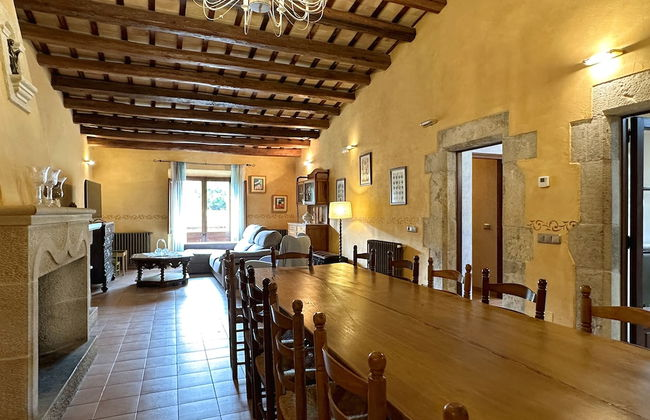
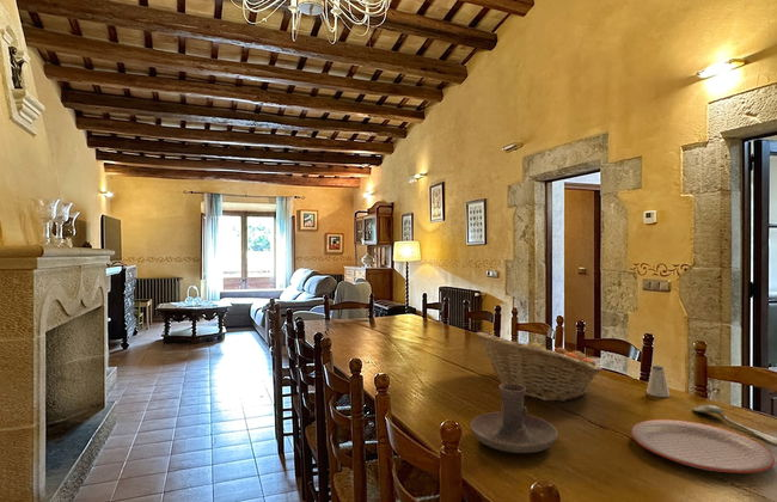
+ spoon (735, 422)
+ candle holder (514, 411)
+ saltshaker (657, 380)
+ plate (697, 446)
+ fruit basket (534, 360)
